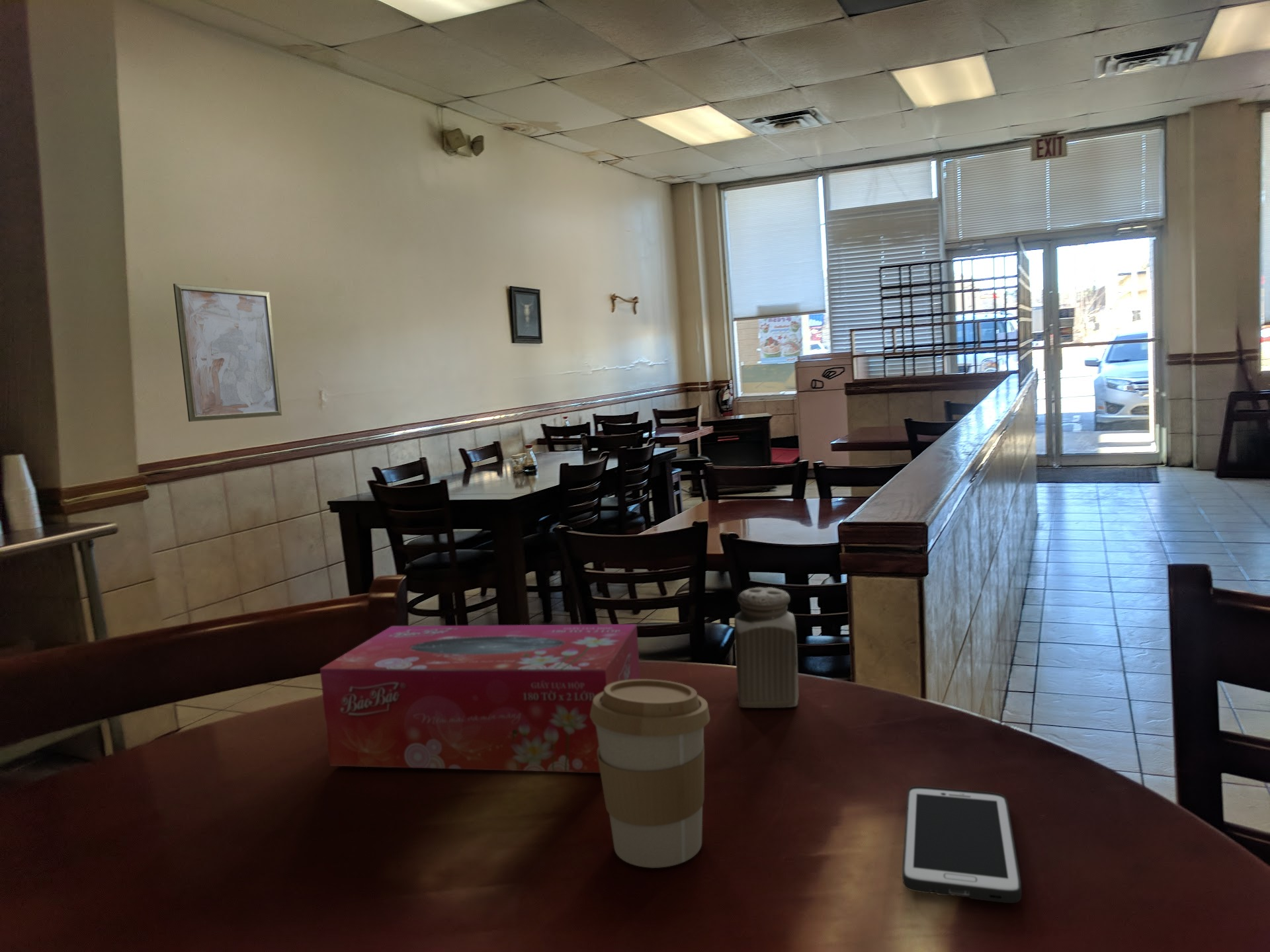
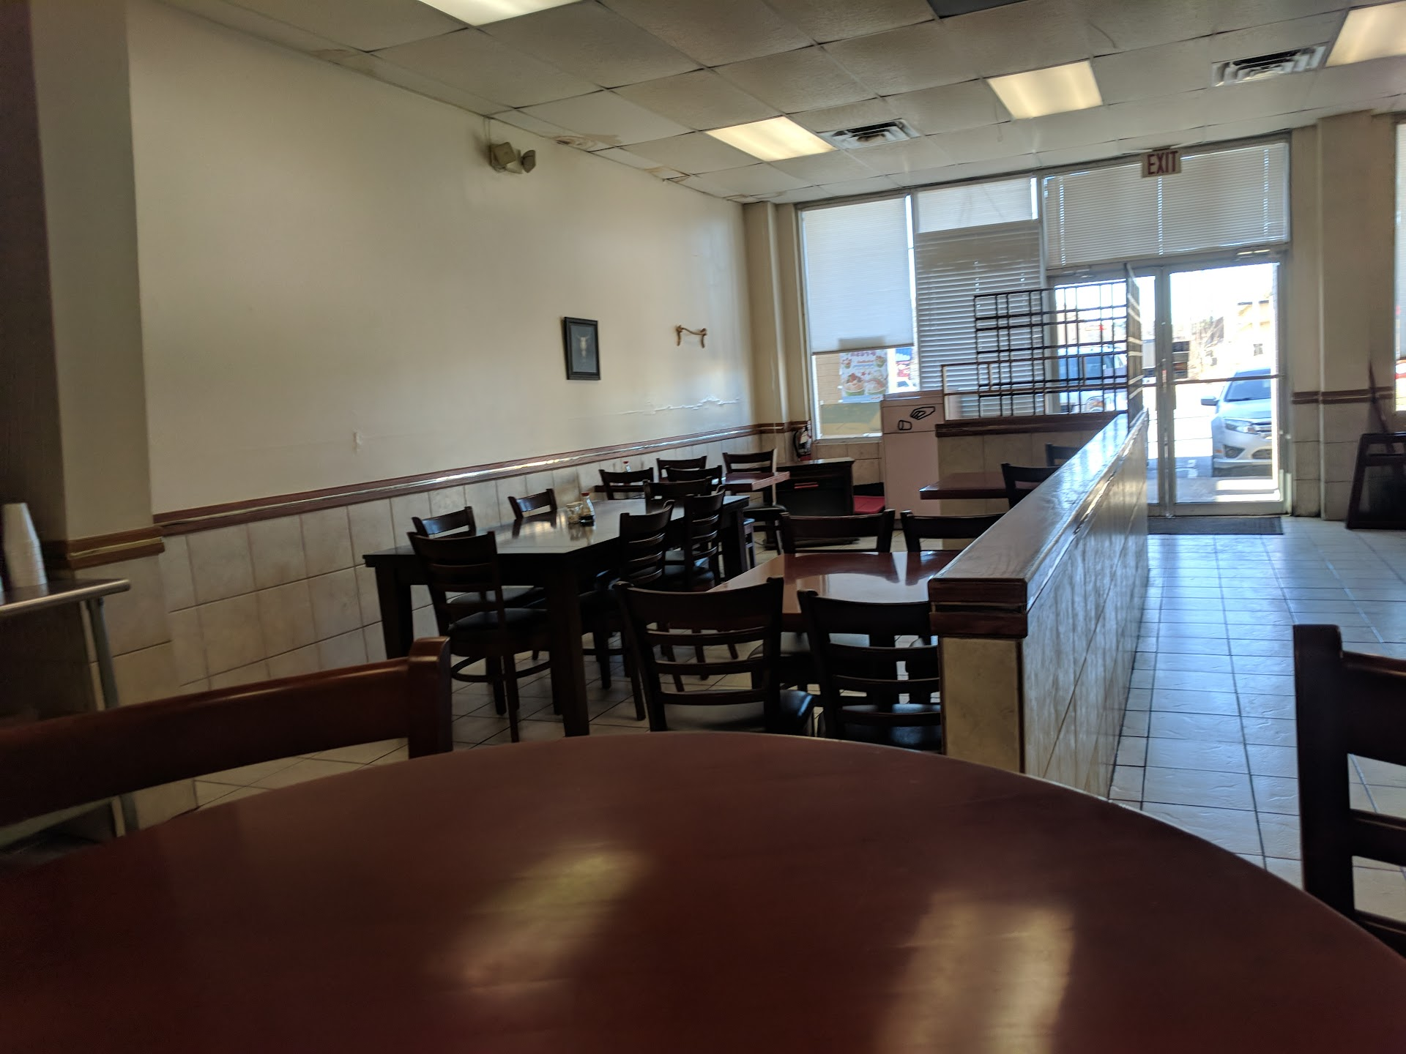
- tissue box (489, 692)
- wall art (231, 353)
- salt shaker (765, 644)
- coffee cup (653, 765)
- cell phone (958, 838)
